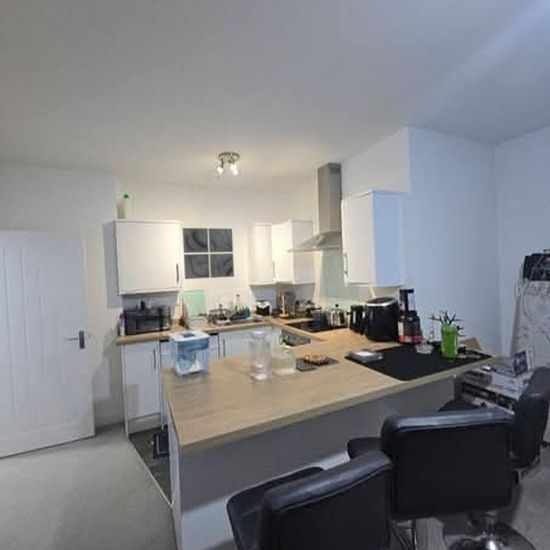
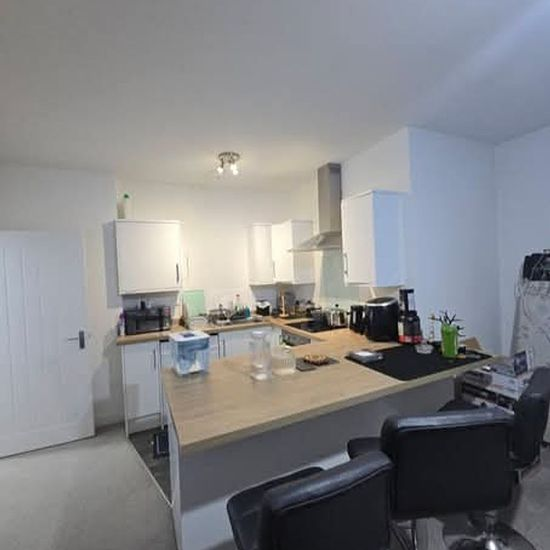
- wall art (208, 254)
